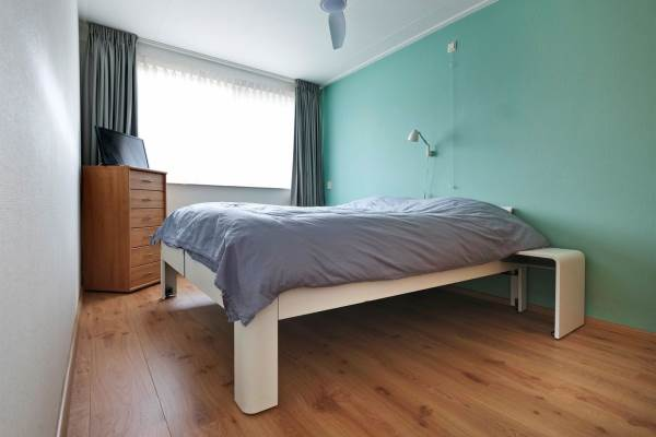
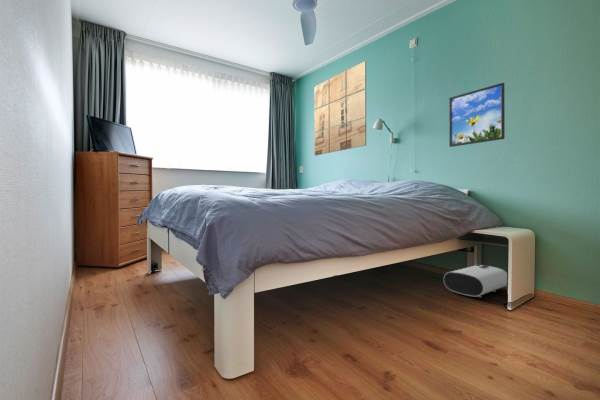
+ wall art (337, 113)
+ air purifier (477, 279)
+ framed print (475, 117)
